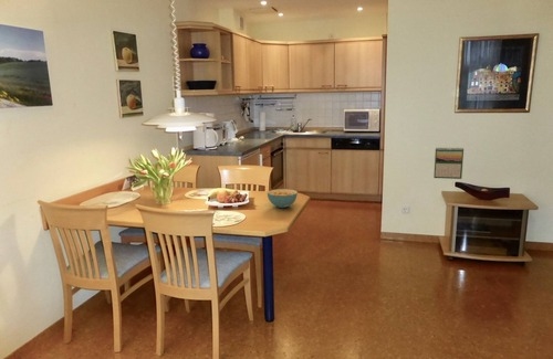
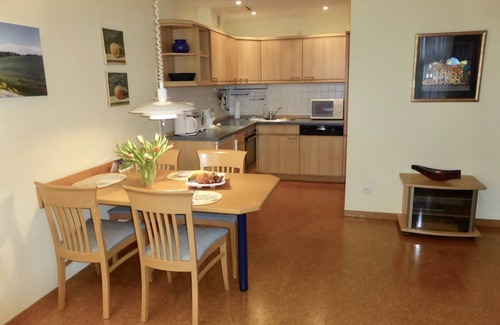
- calendar (448, 162)
- cereal bowl (282, 199)
